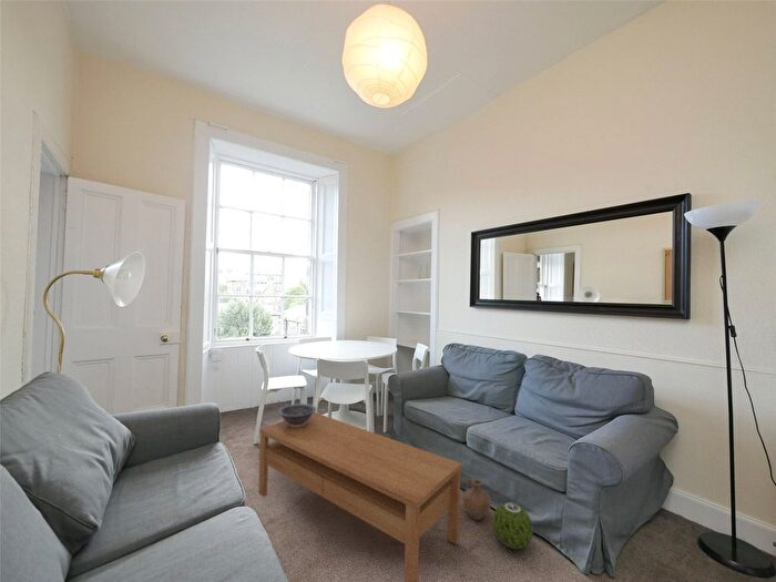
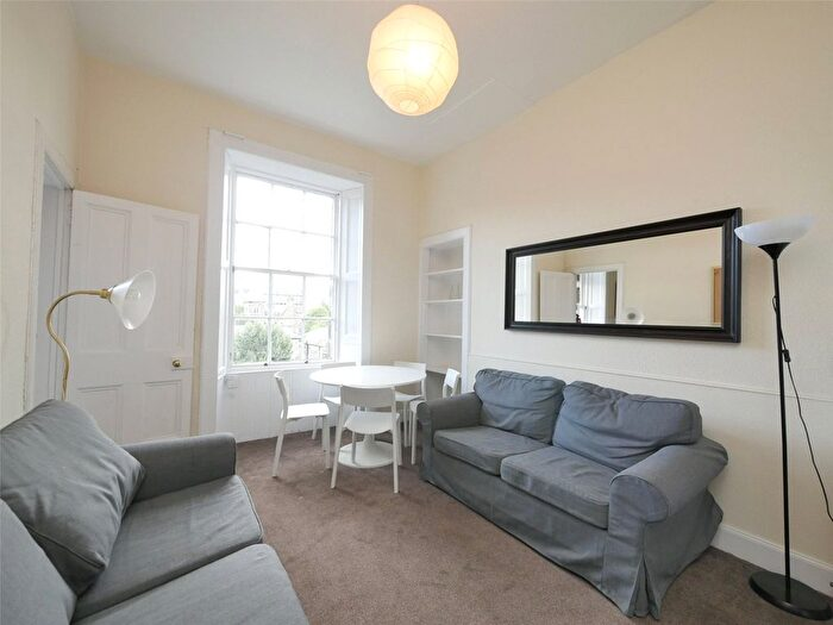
- coffee table (349, 480)
- decorative ball (512, 524)
- decorative bowl (297, 416)
- ceramic jug (477, 498)
